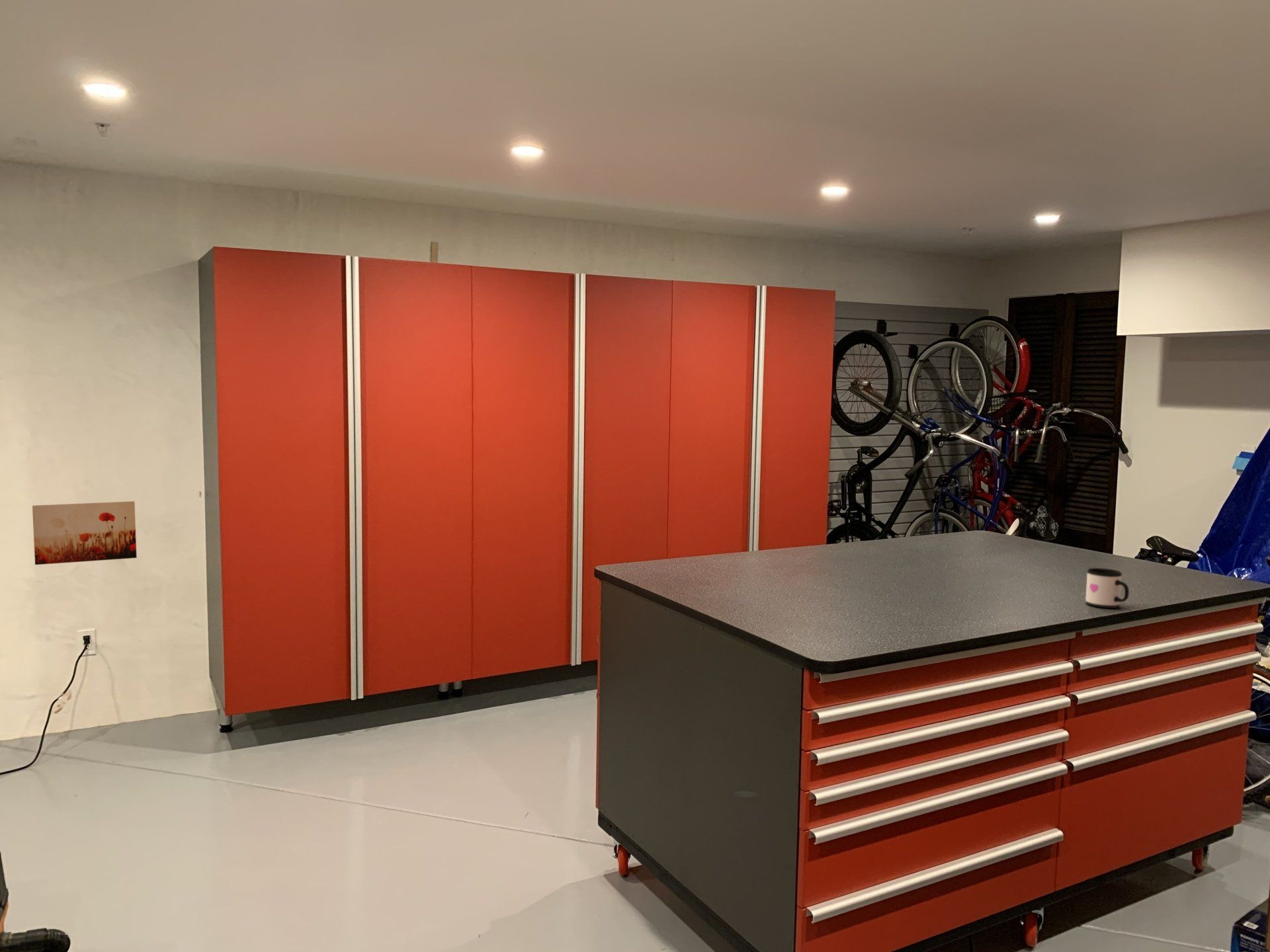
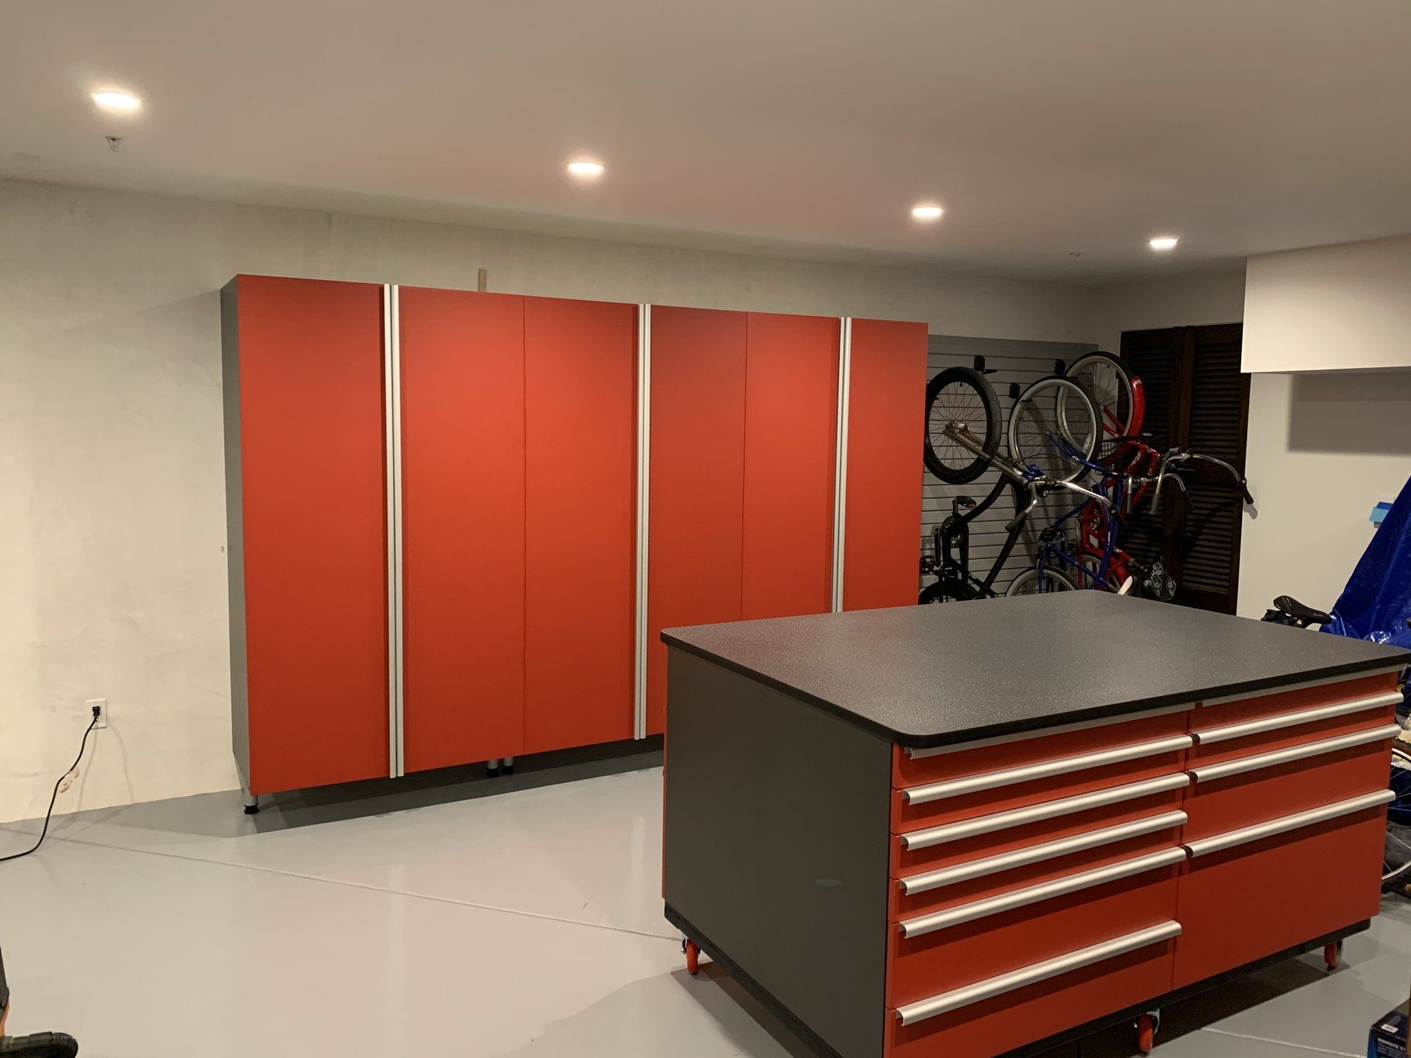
- mug (1109, 589)
- wall art (85, 532)
